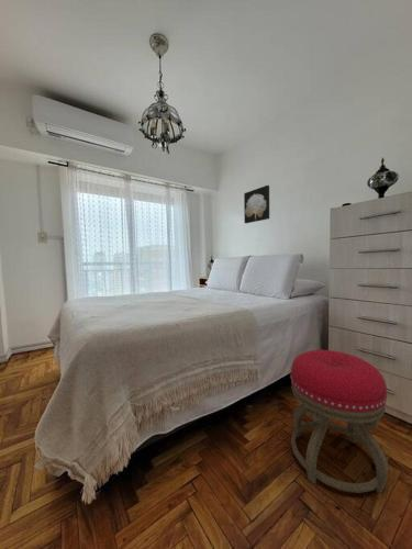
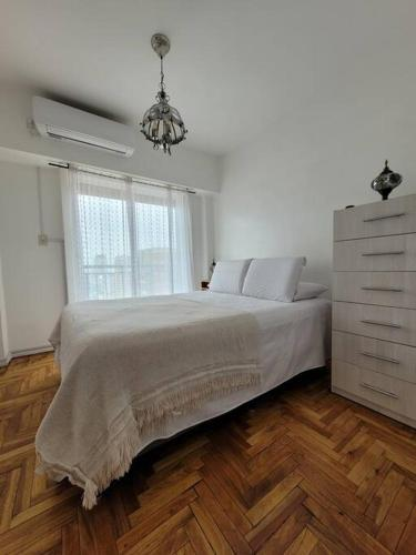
- stool (334, 411)
- wall art (256, 205)
